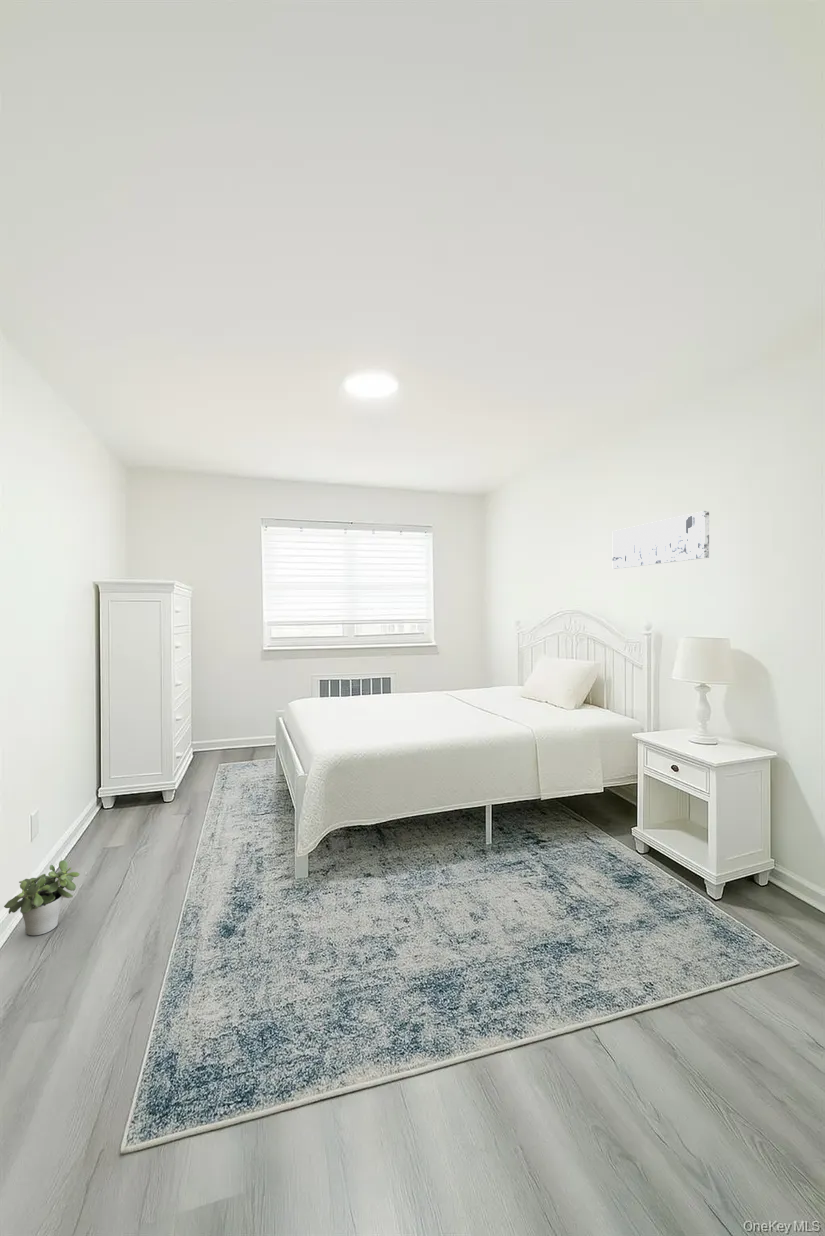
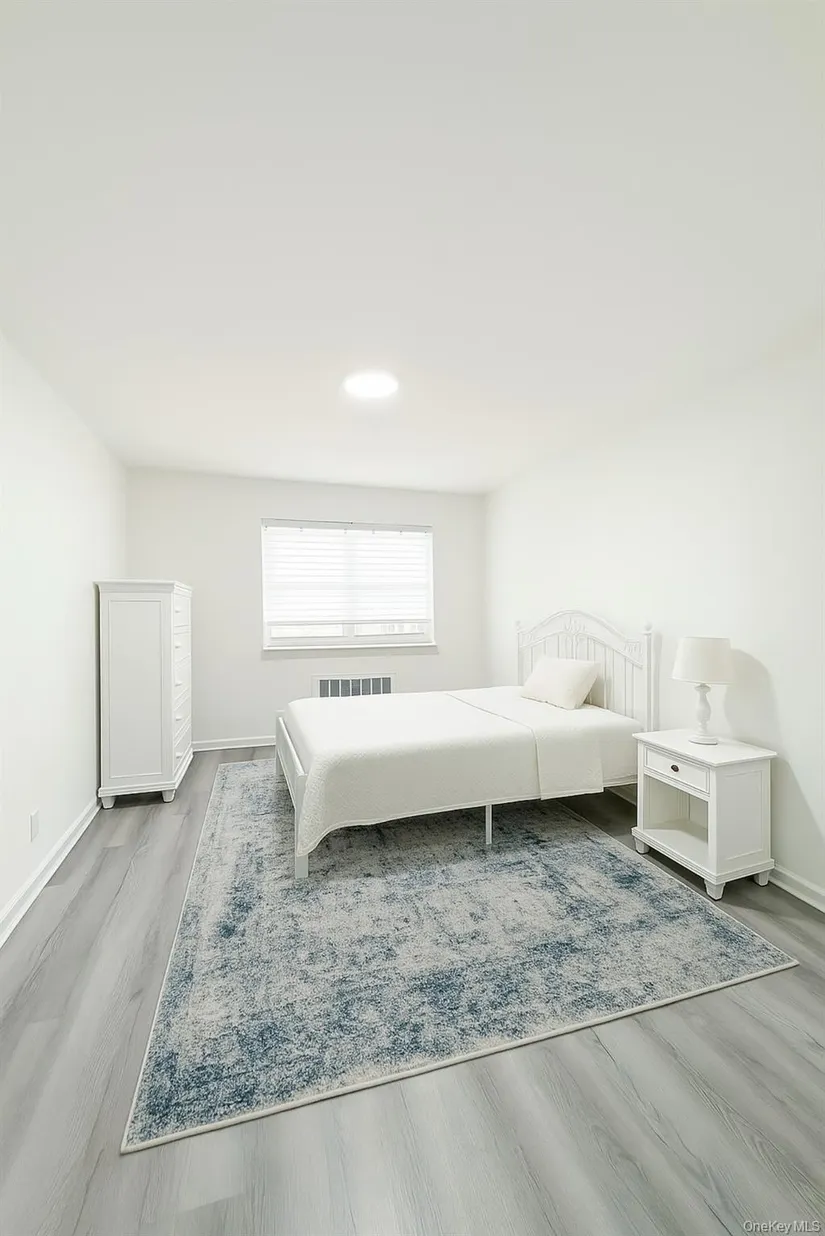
- potted plant (45, 900)
- wall art (655, 543)
